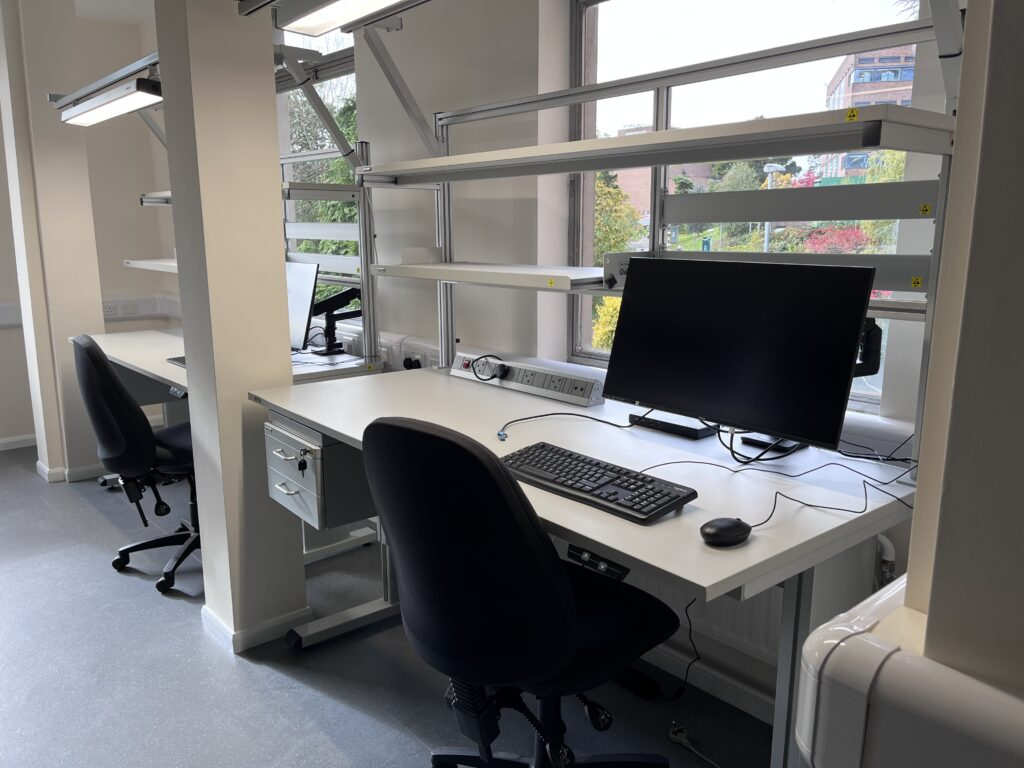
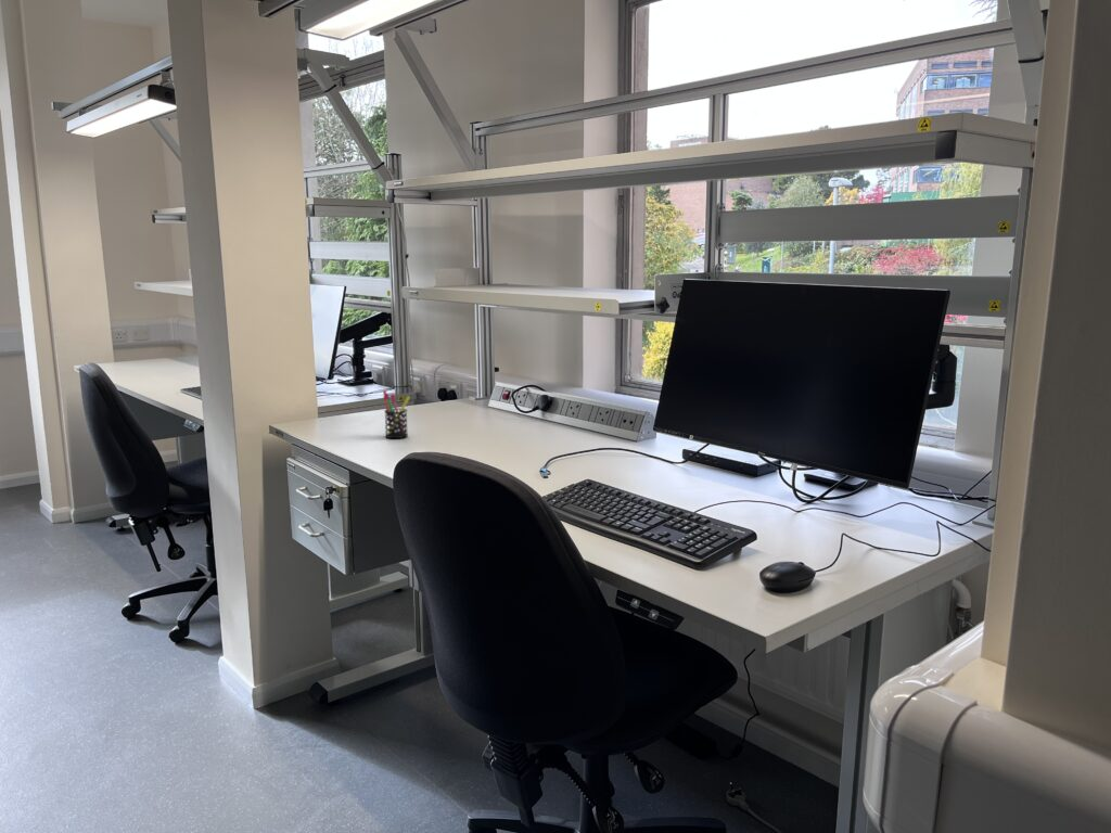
+ pen holder (393, 413)
